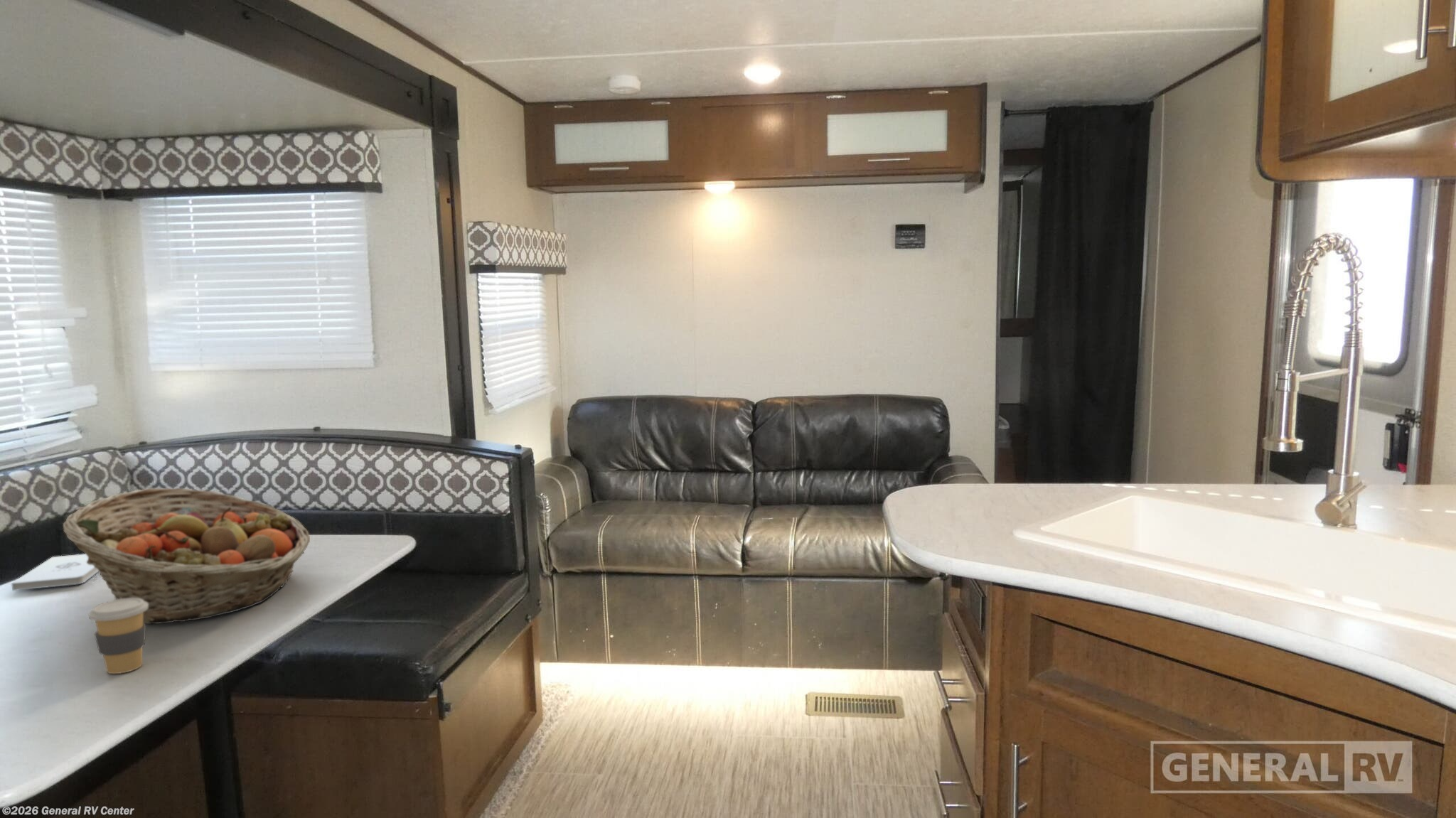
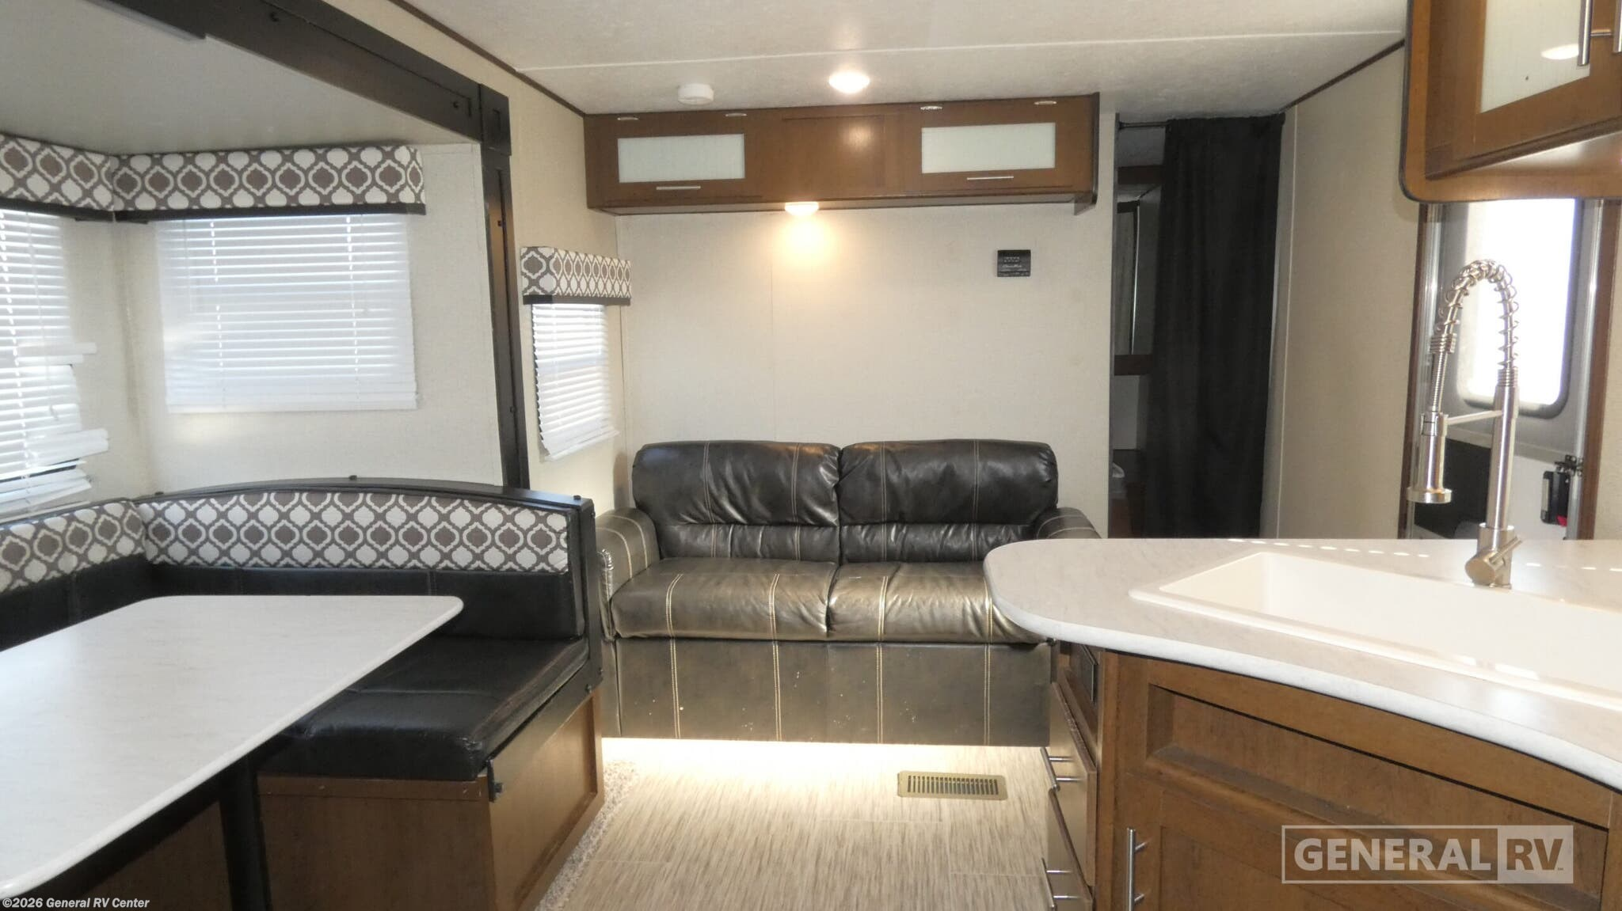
- fruit basket (197, 546)
- notepad (66, 569)
- coffee cup (121, 636)
